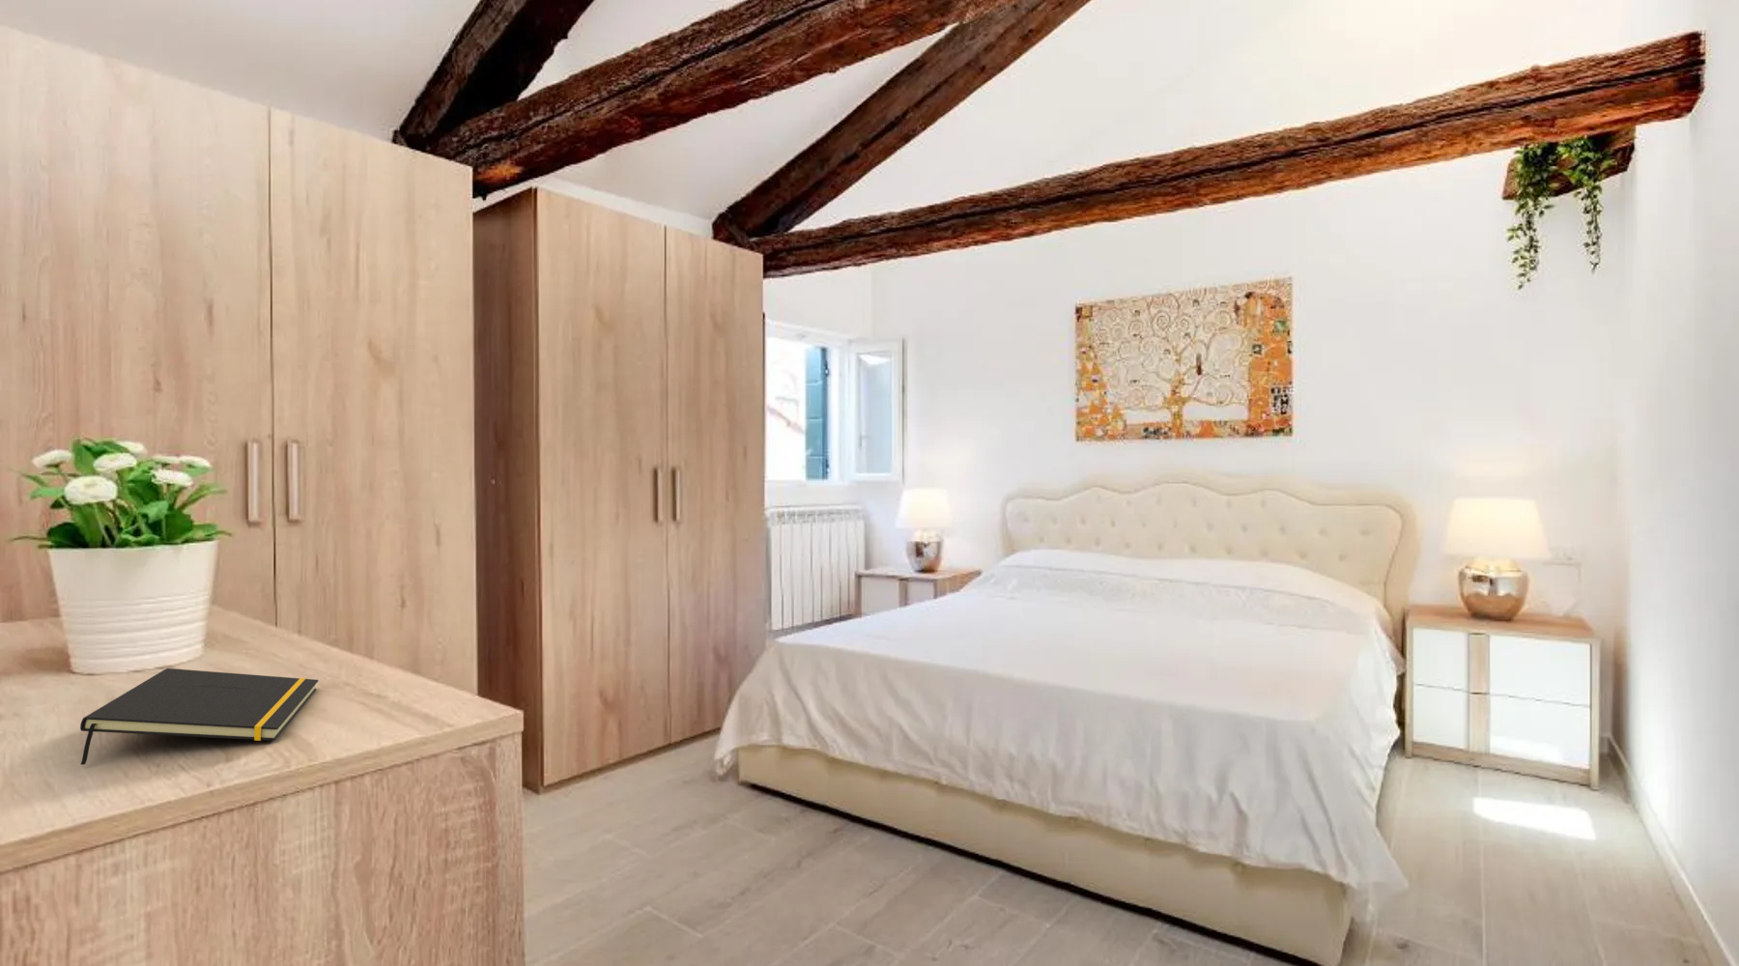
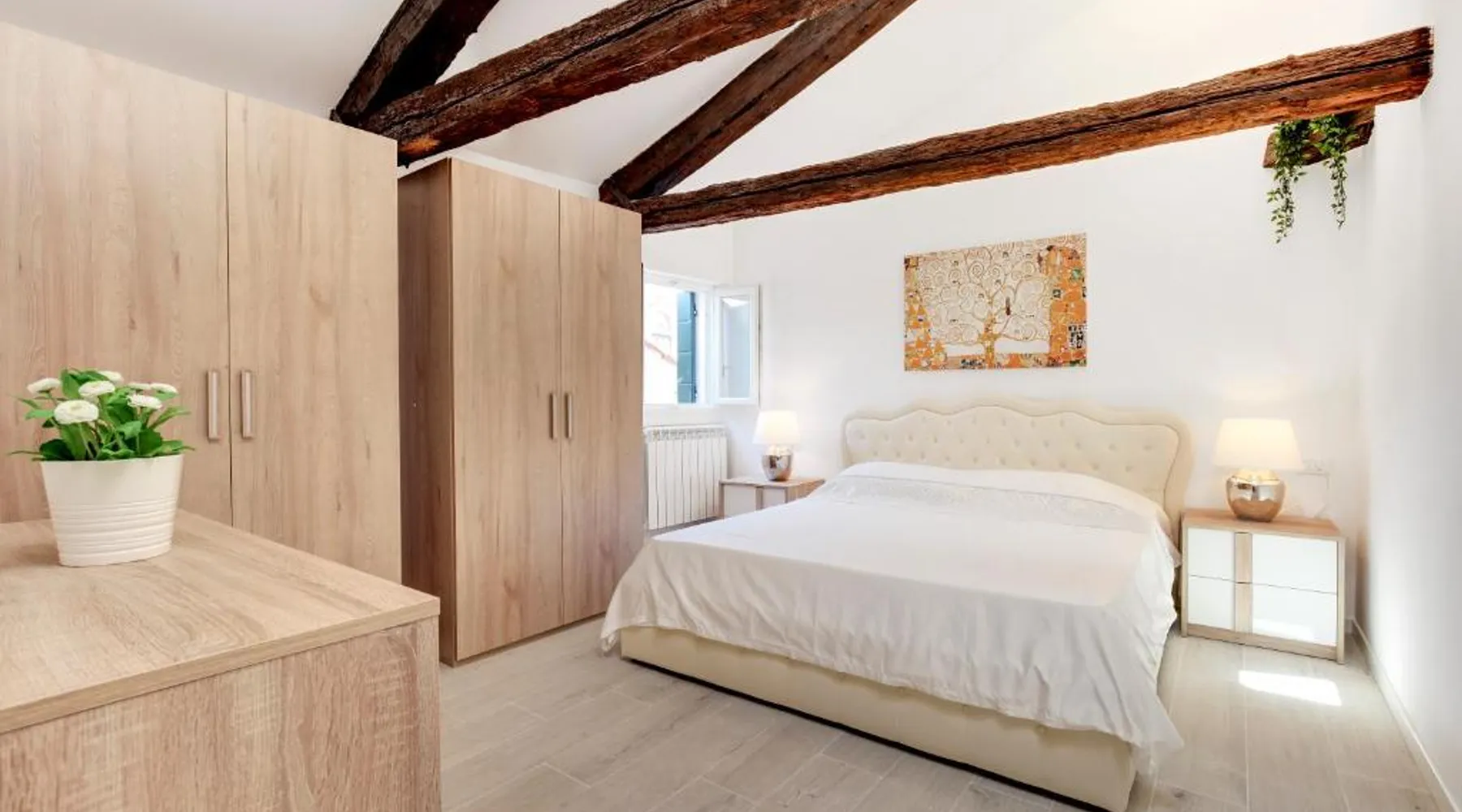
- notepad (216, 702)
